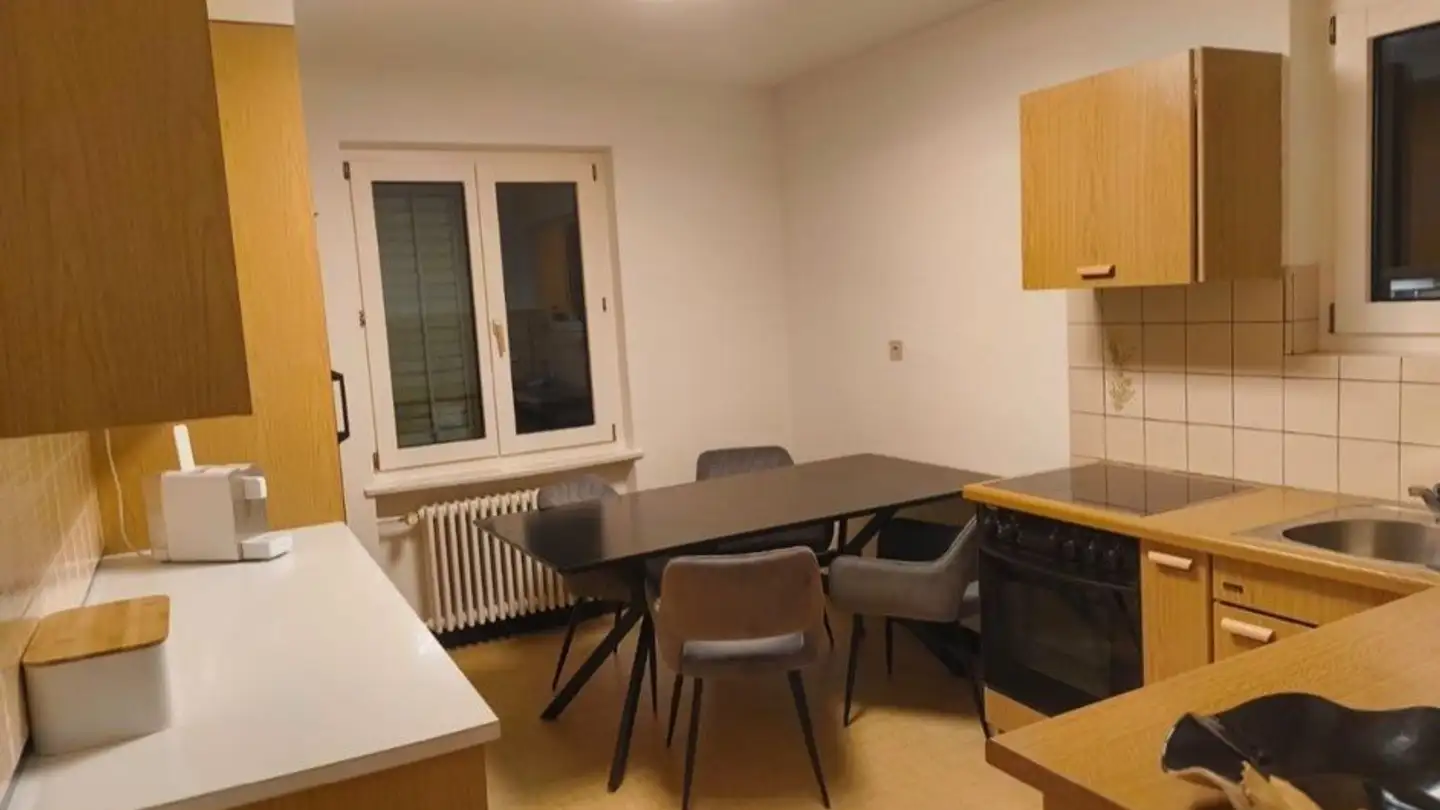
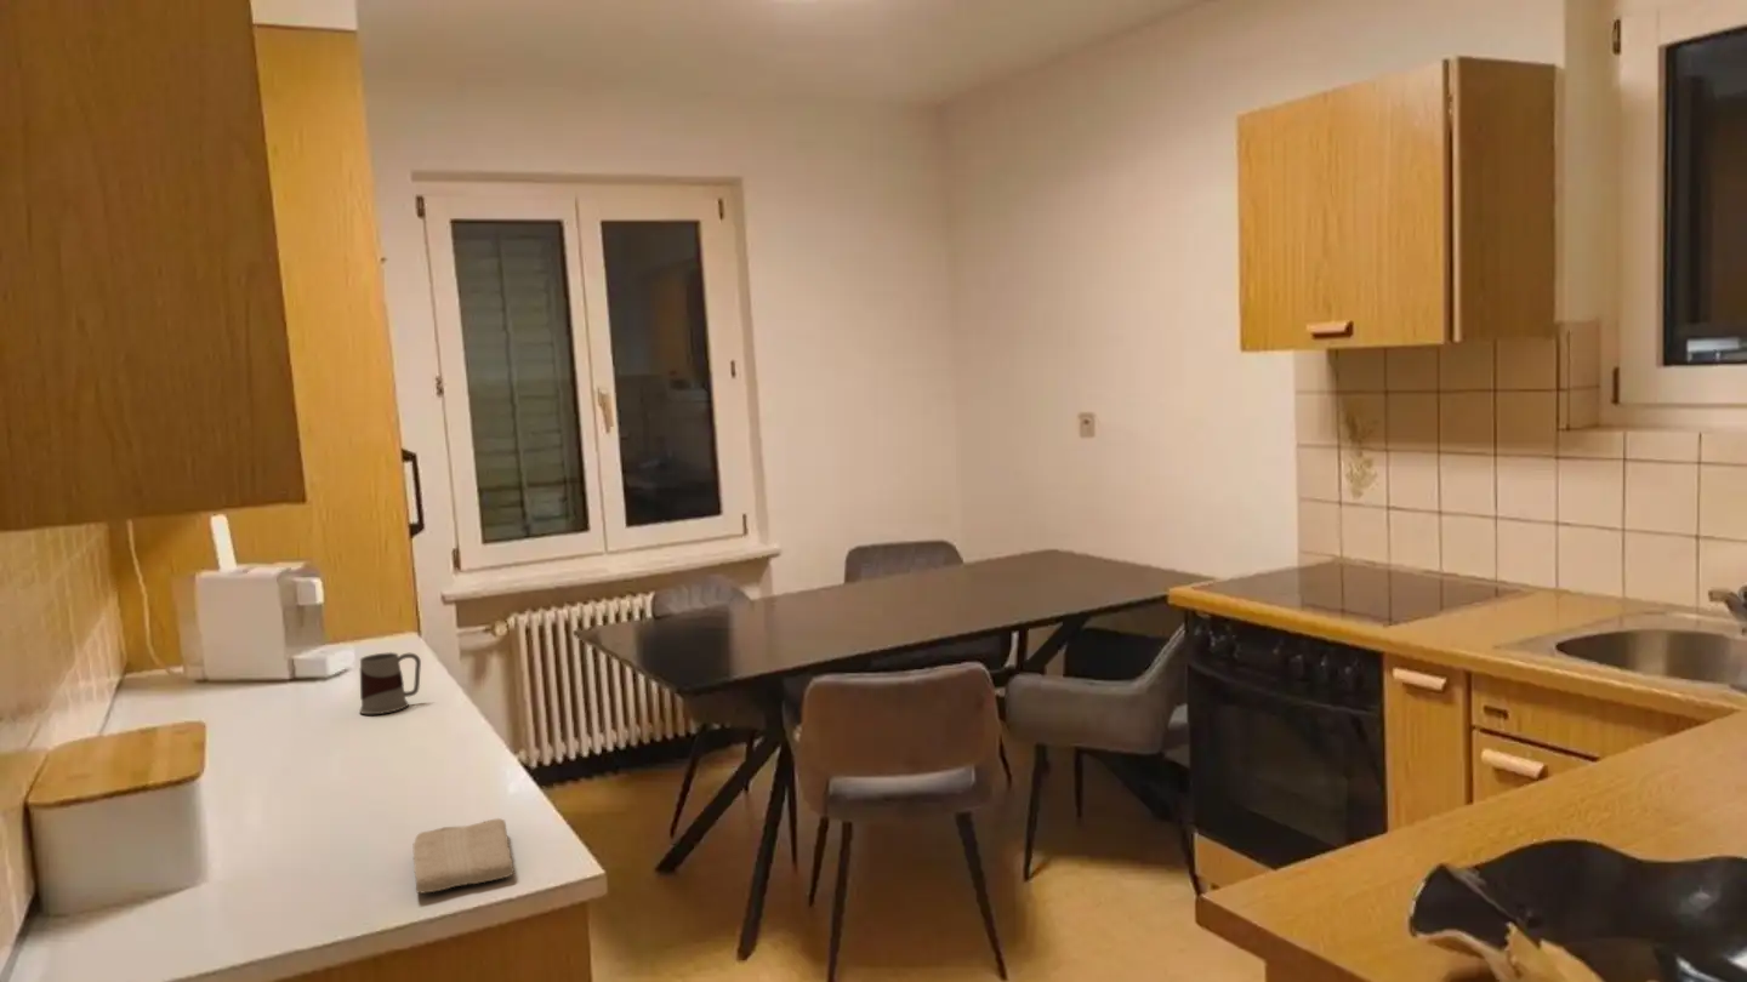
+ washcloth (462, 852)
+ mug (389, 680)
